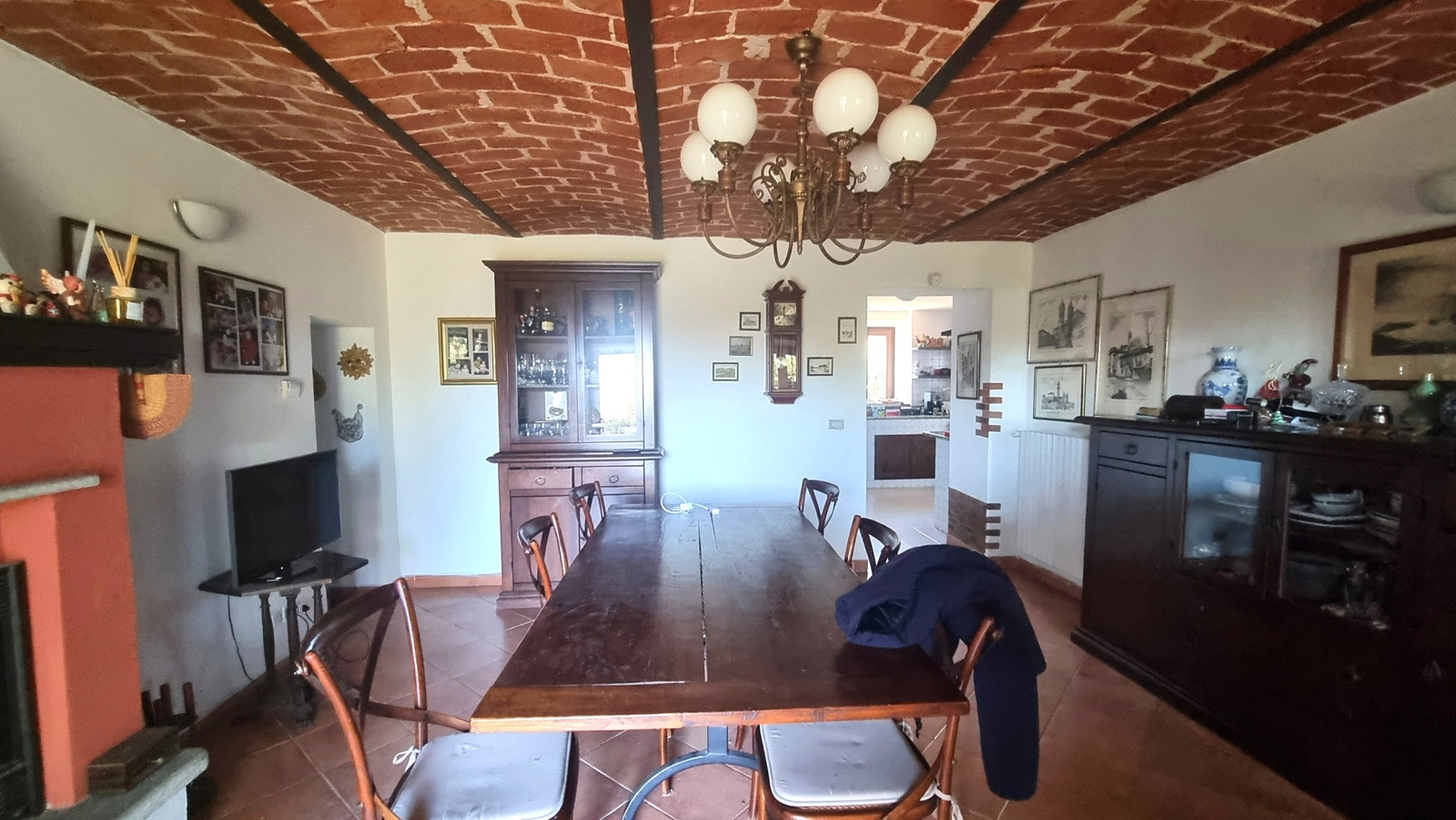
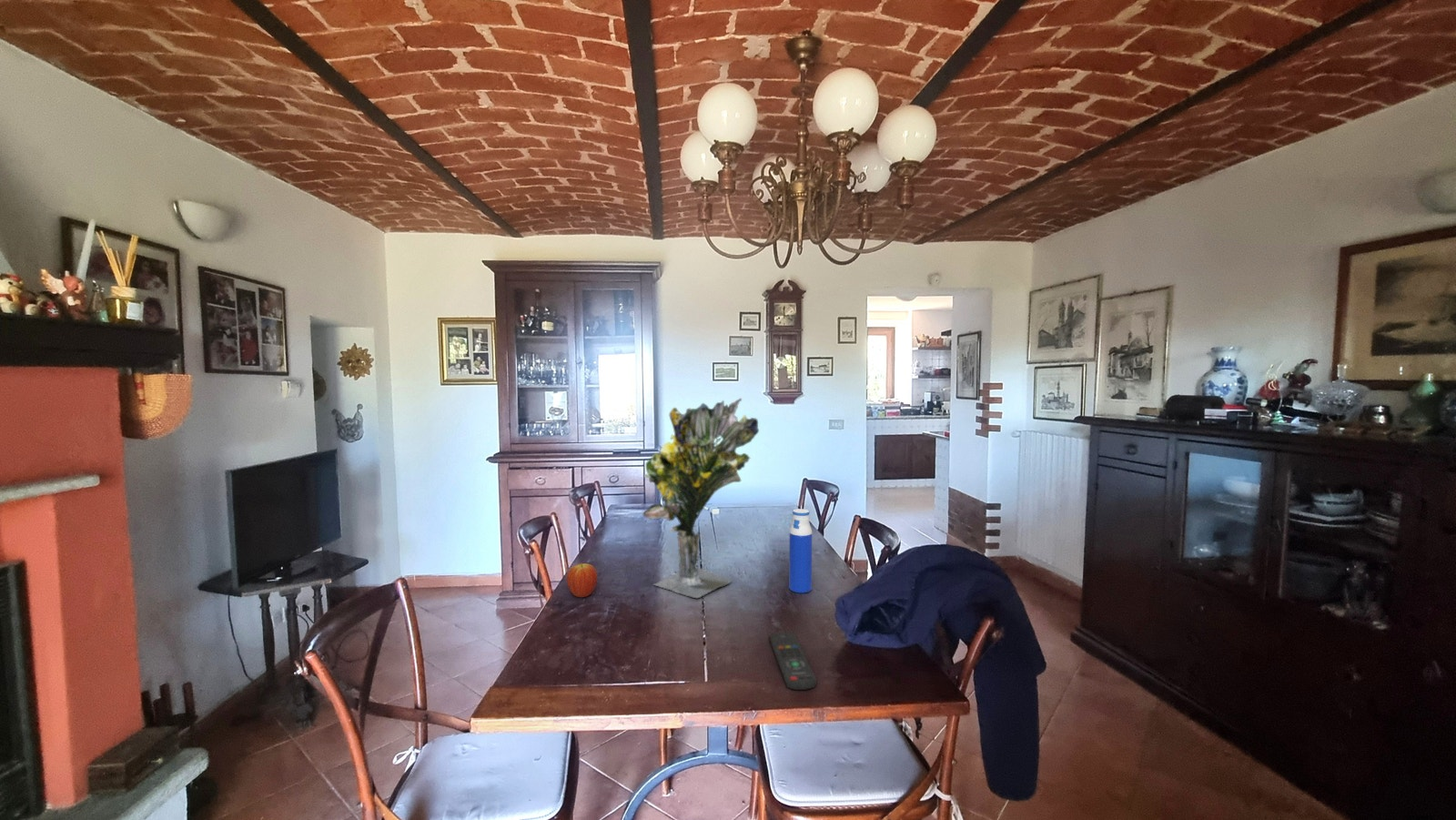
+ remote control (791, 658)
+ water bottle (800, 550)
+ fruit (582, 578)
+ bouquet (708, 486)
